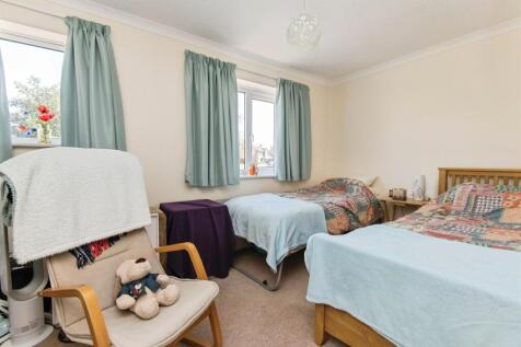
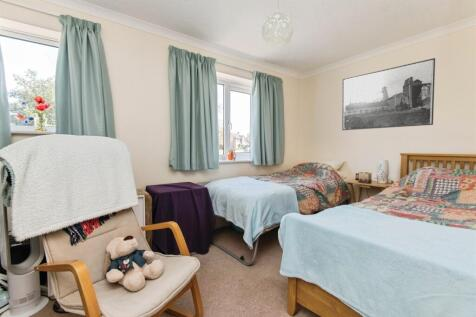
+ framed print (382, 99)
